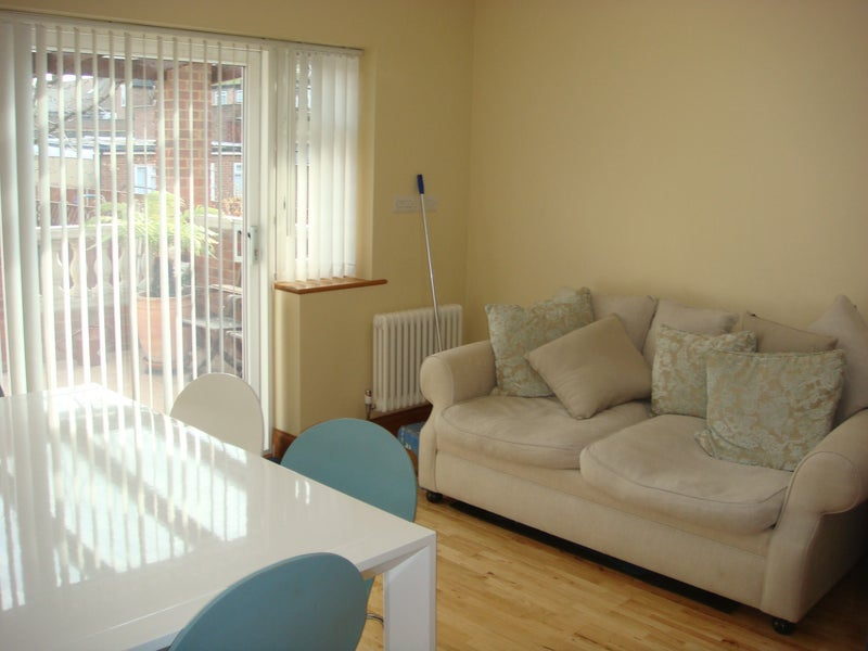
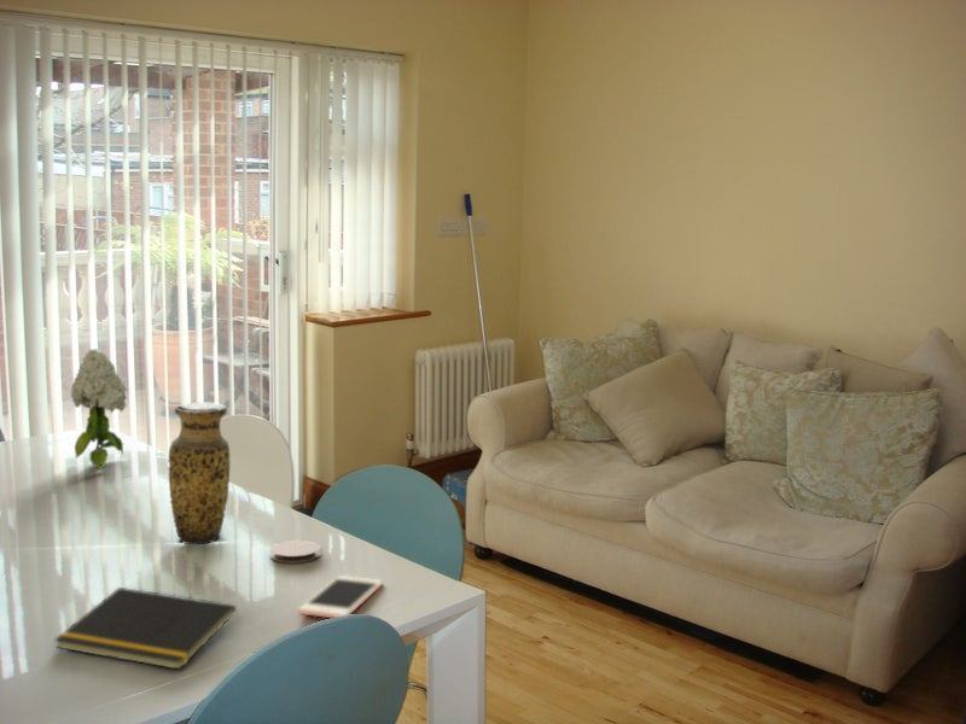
+ notepad (147, 625)
+ cell phone (342, 596)
+ vase (199, 473)
+ coaster (295, 550)
+ flower (100, 405)
